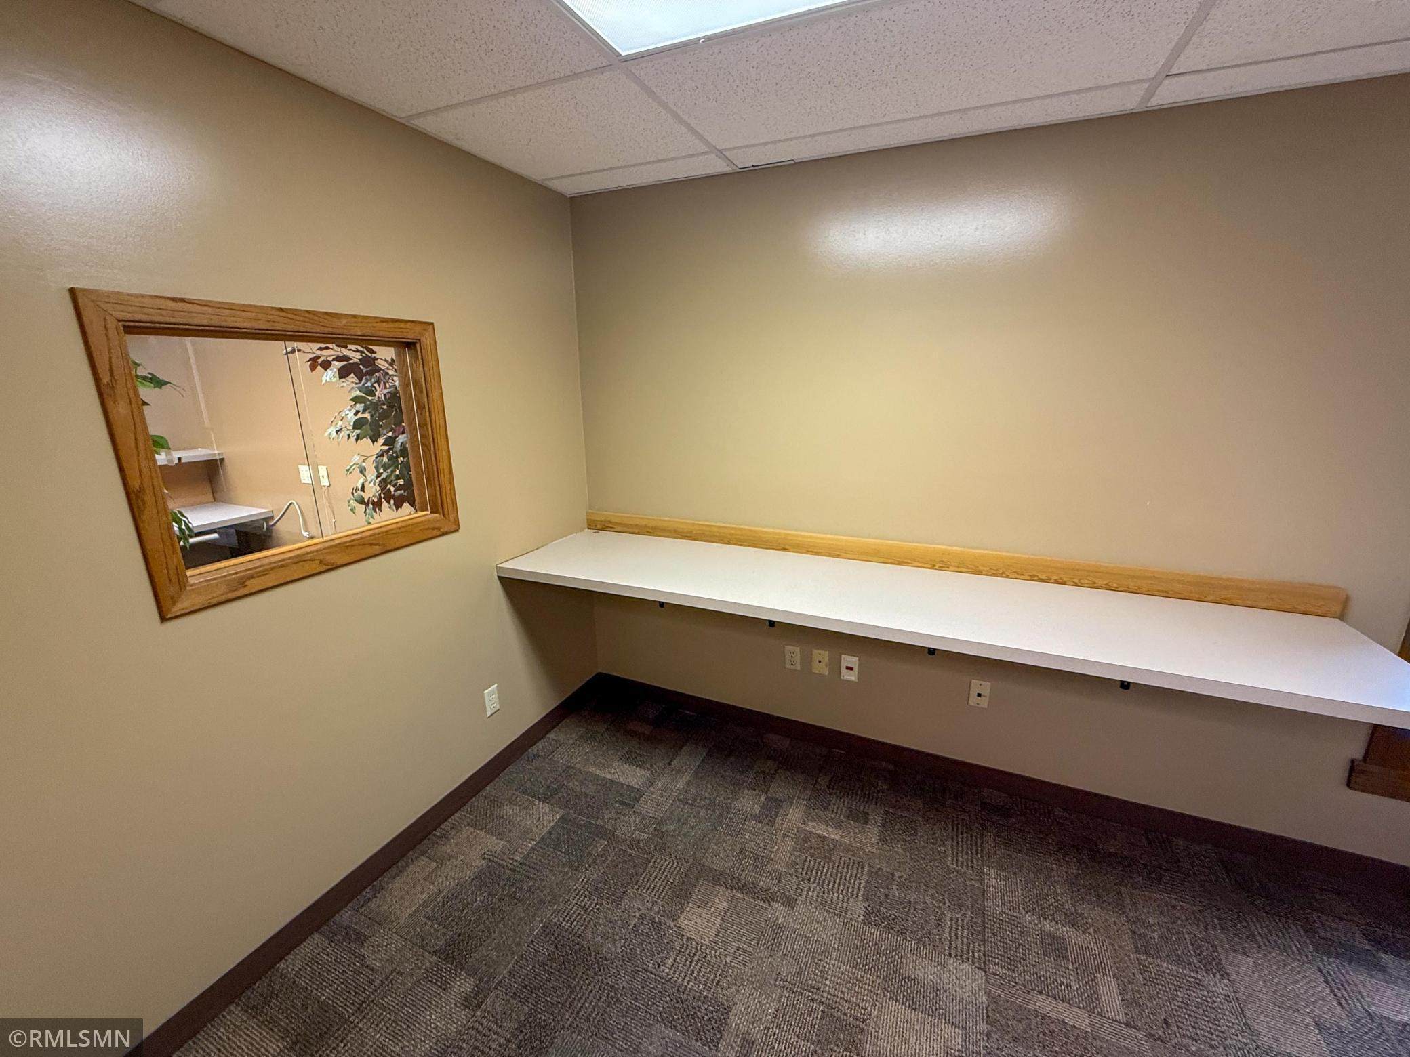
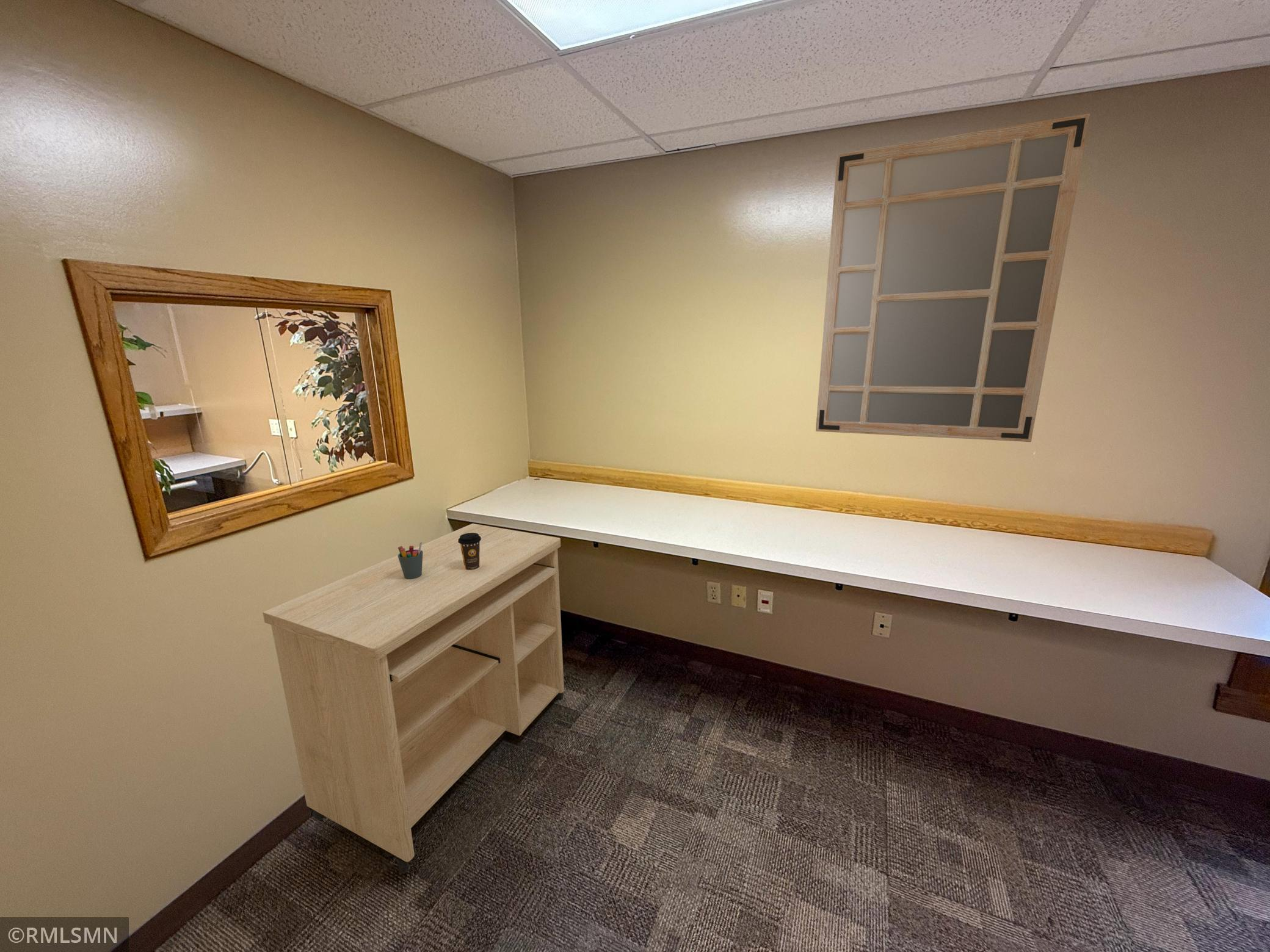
+ mirror (932, 296)
+ pen holder (410, 558)
+ desk (447, 664)
+ coffee cup (470, 551)
